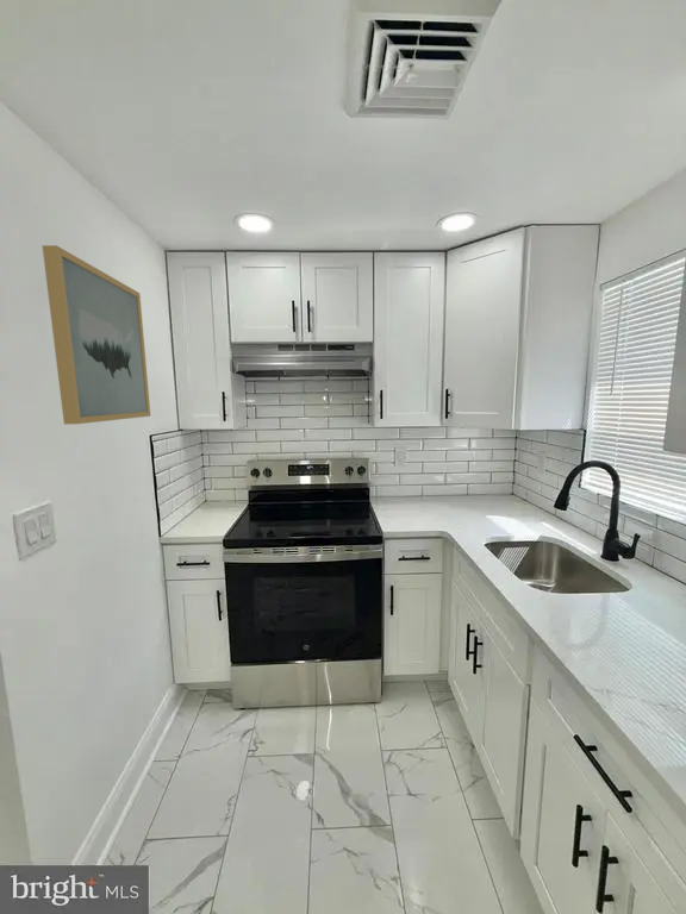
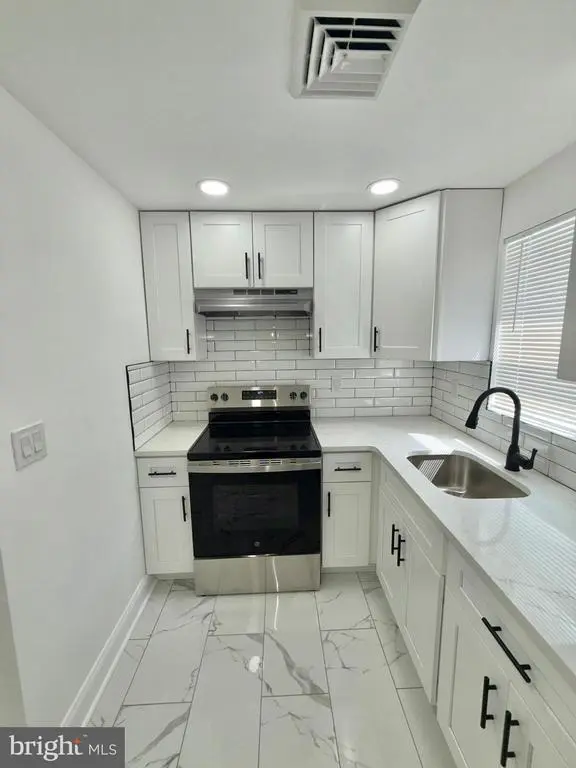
- wall art (107, 348)
